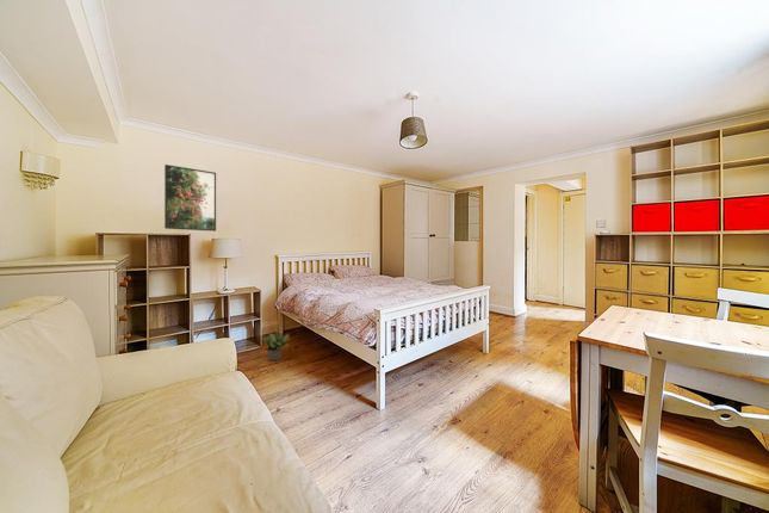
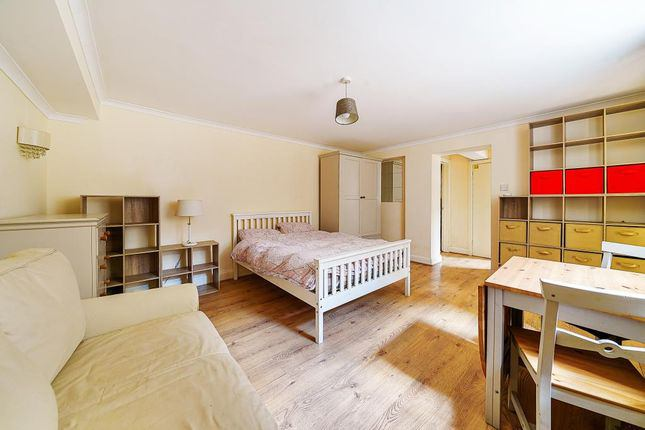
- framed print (191, 199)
- potted plant (277, 345)
